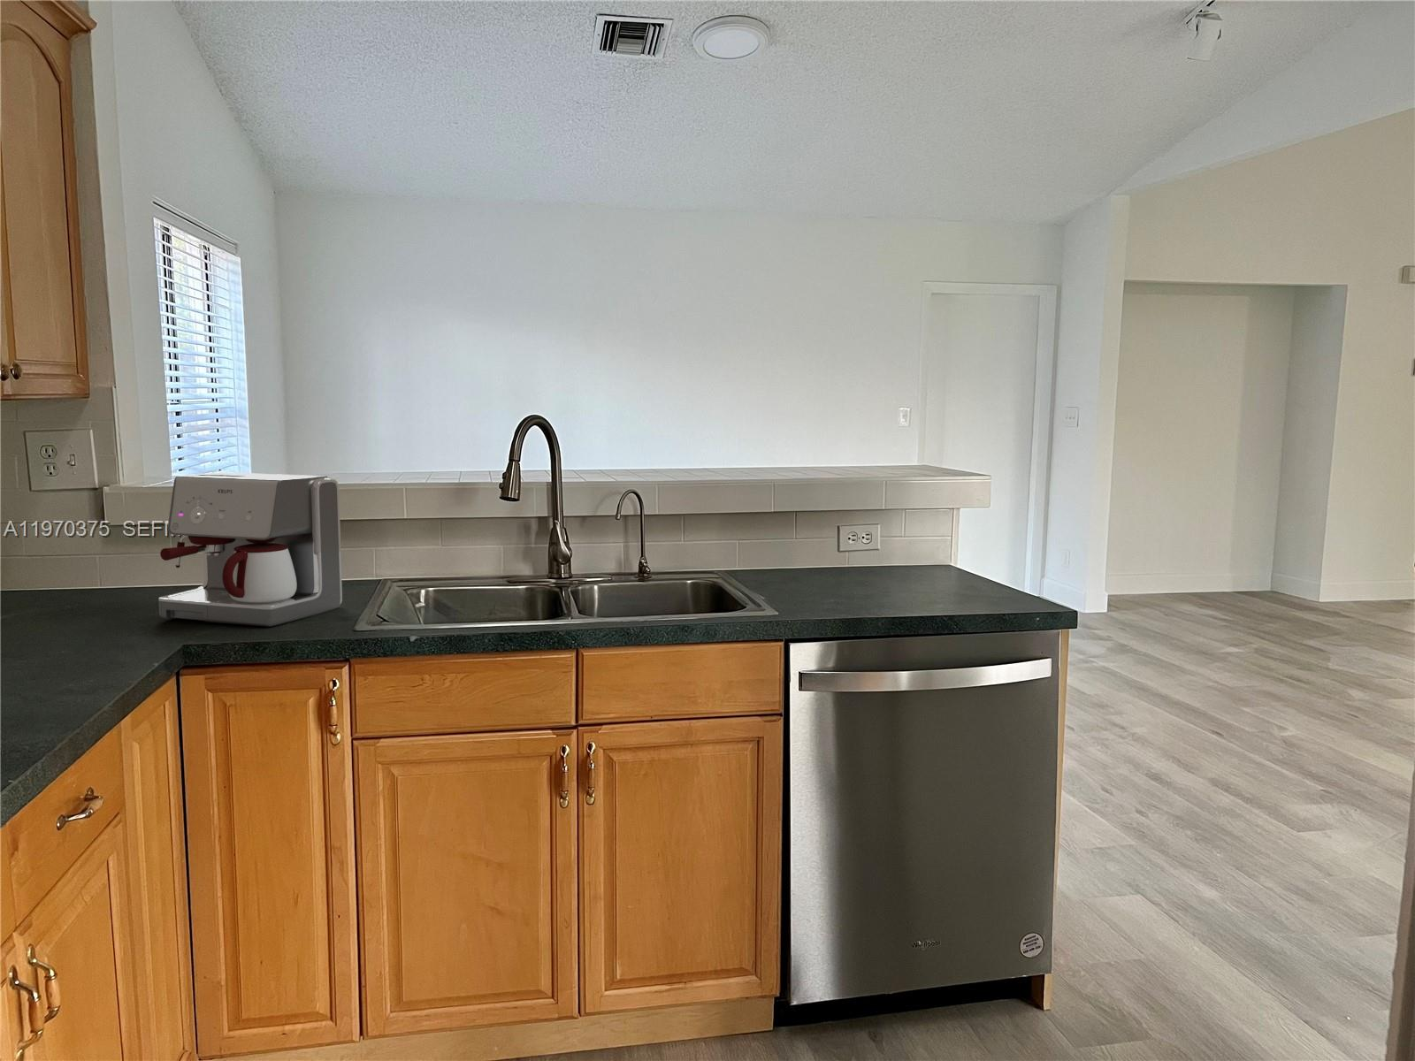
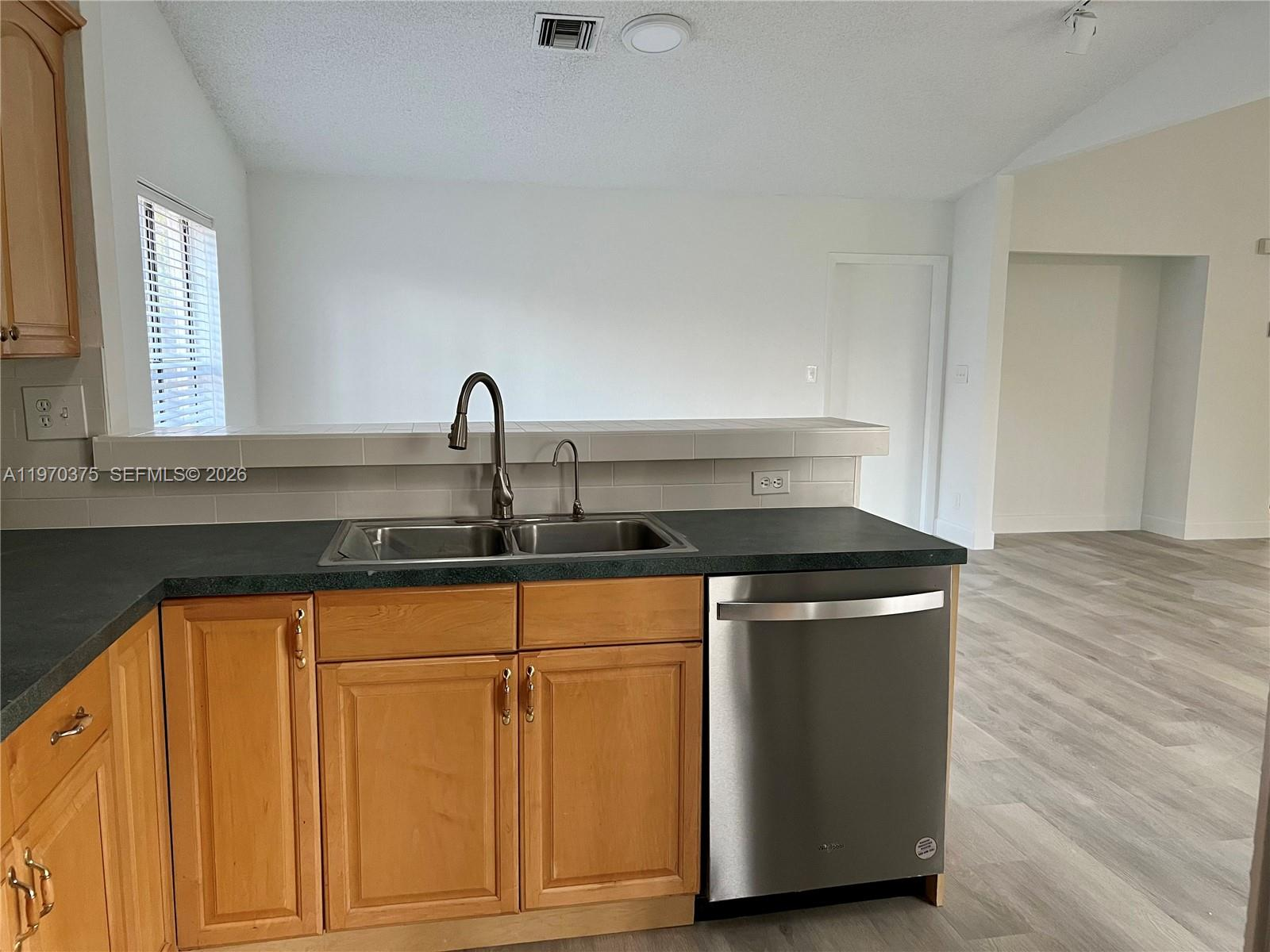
- coffee maker (251, 544)
